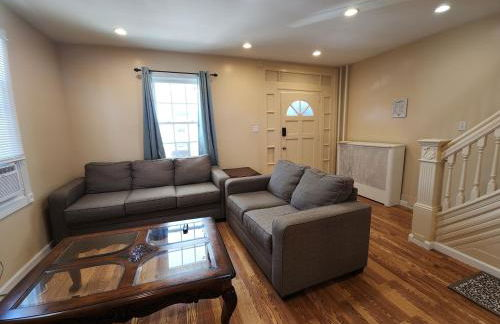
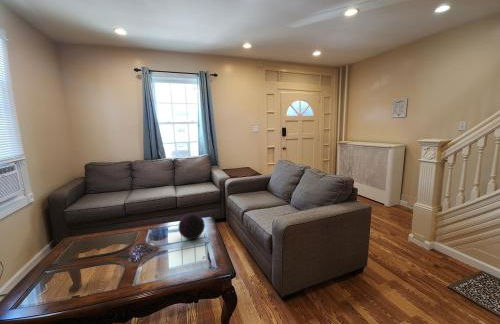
+ decorative orb (191, 226)
